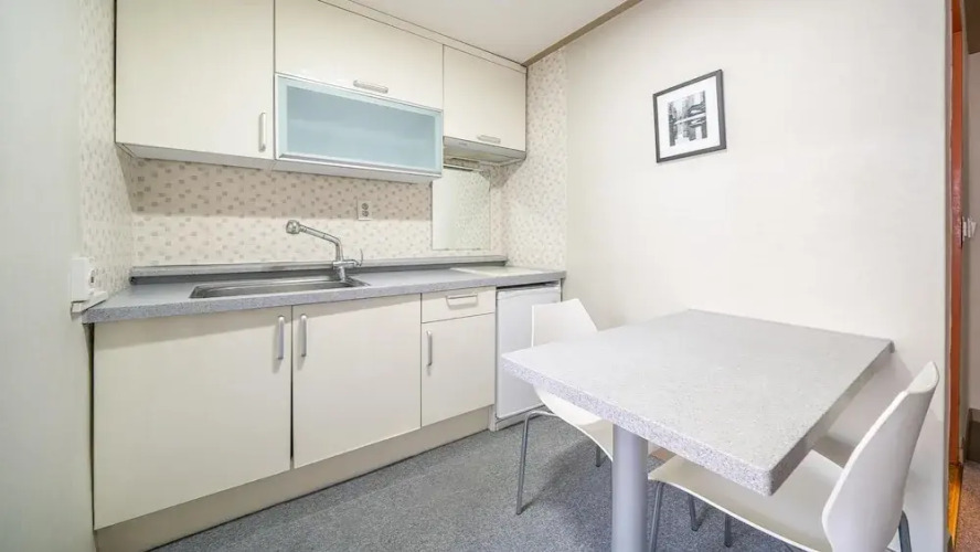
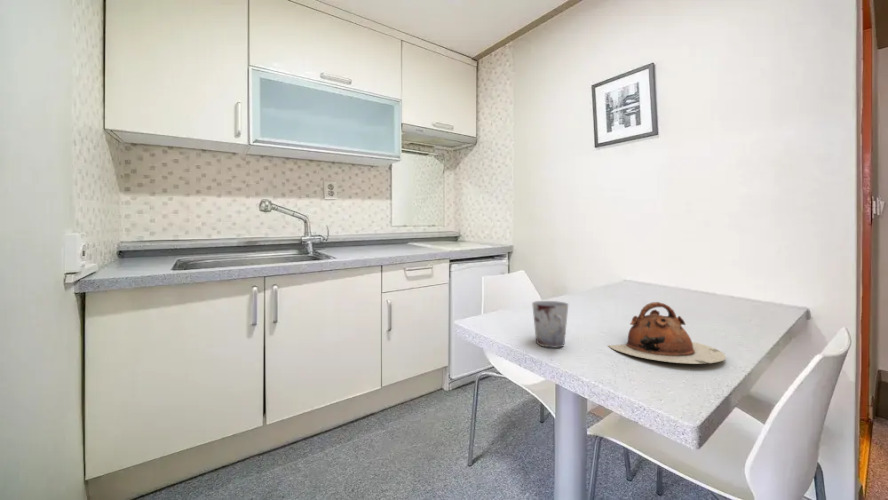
+ teapot (660, 324)
+ cup (552, 325)
